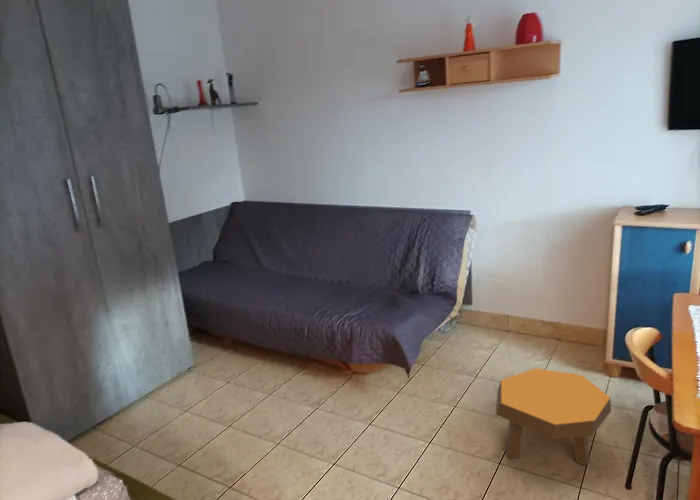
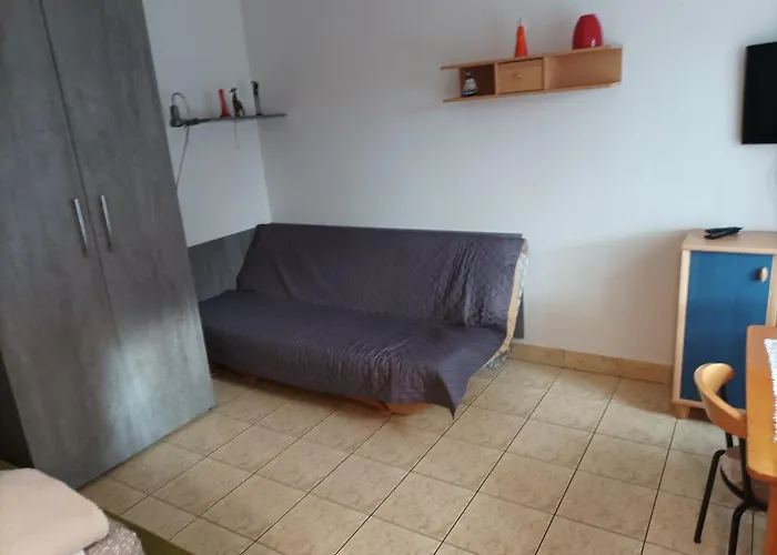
- footstool (550, 422)
